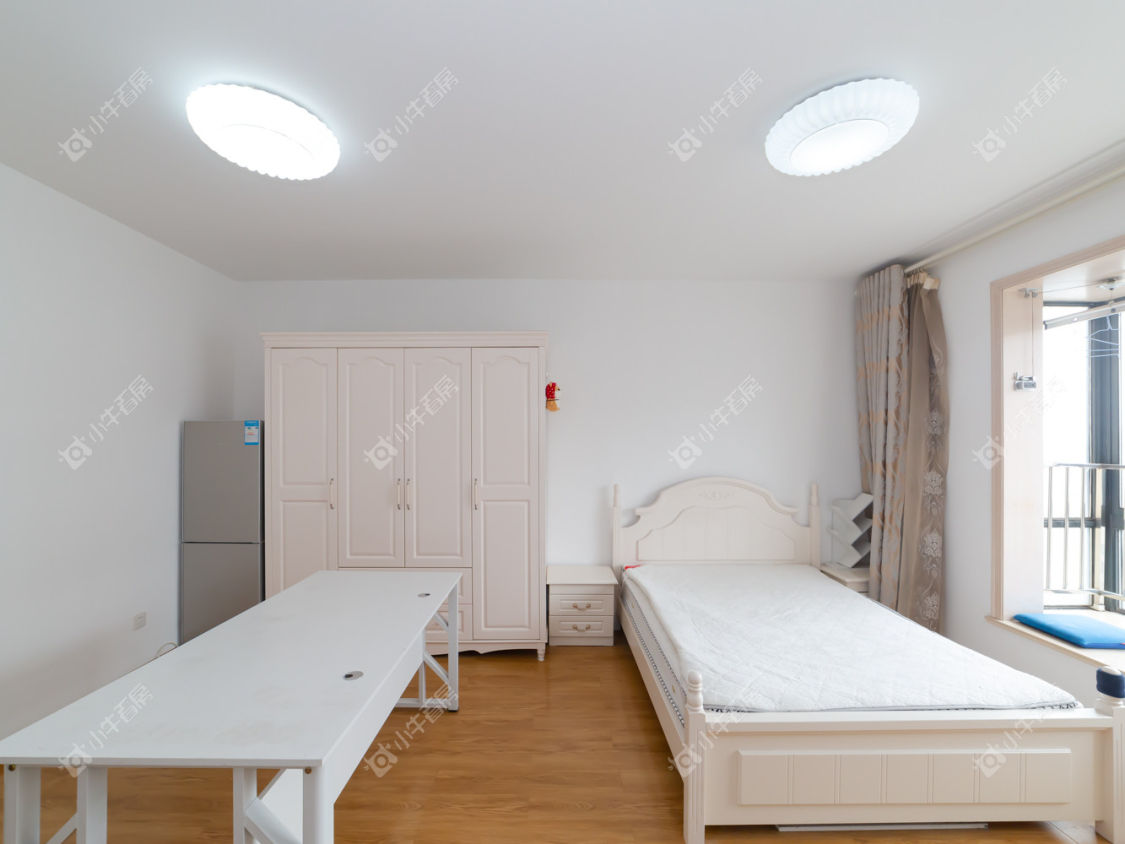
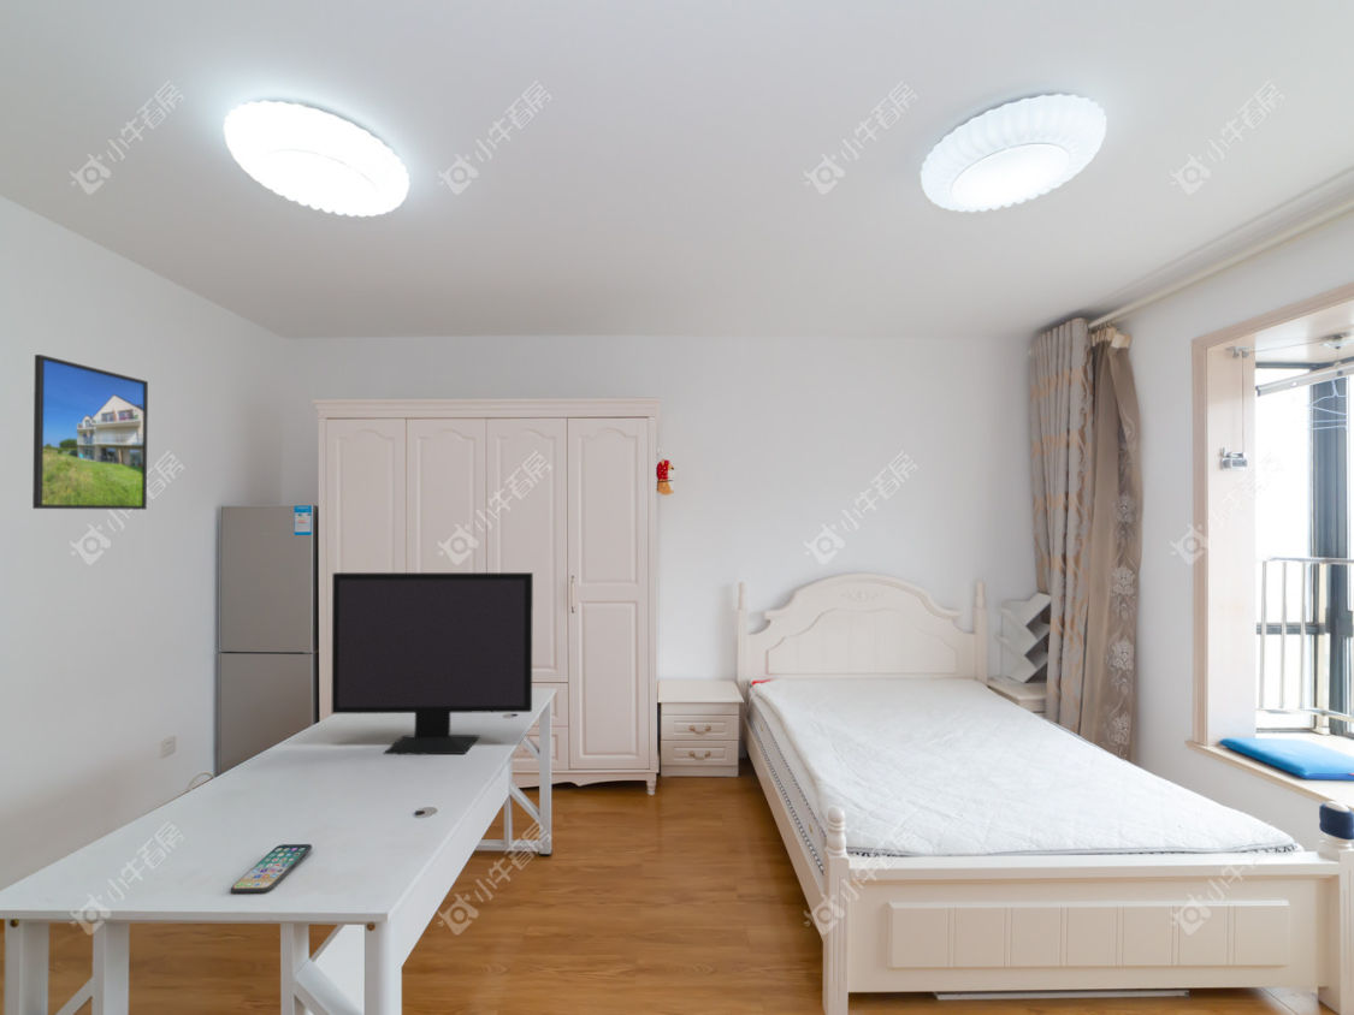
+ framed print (95, 439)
+ smartphone (273, 866)
+ monitor (432, 658)
